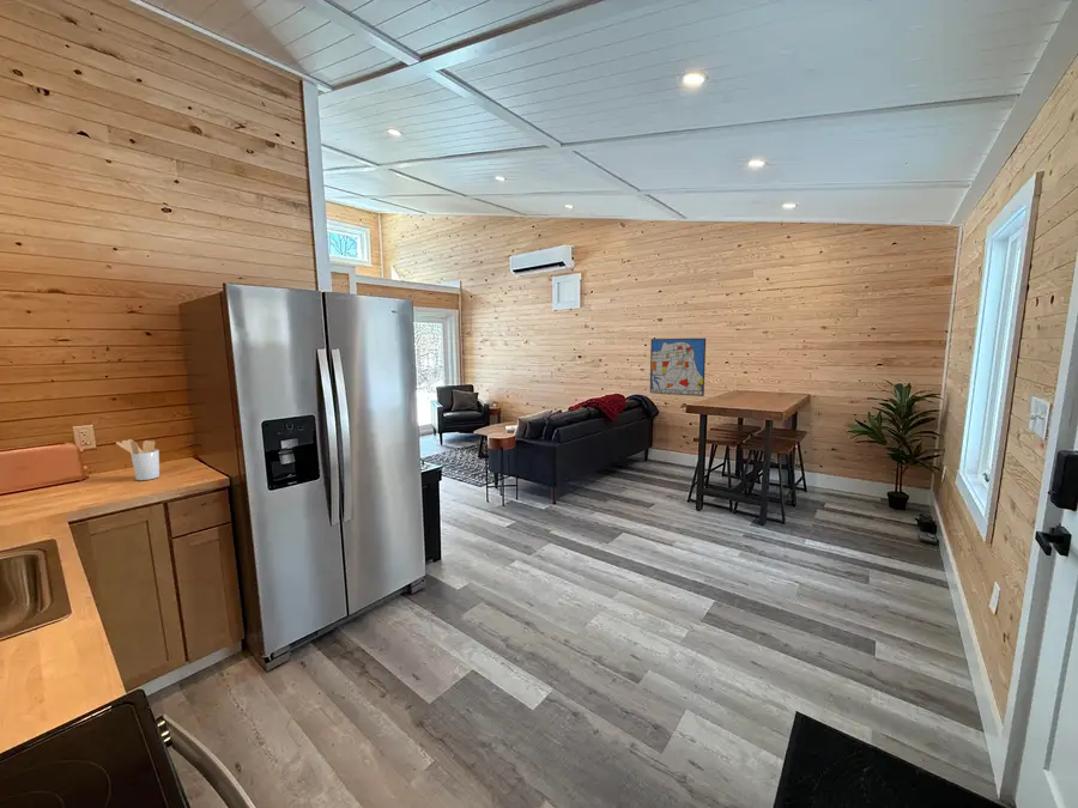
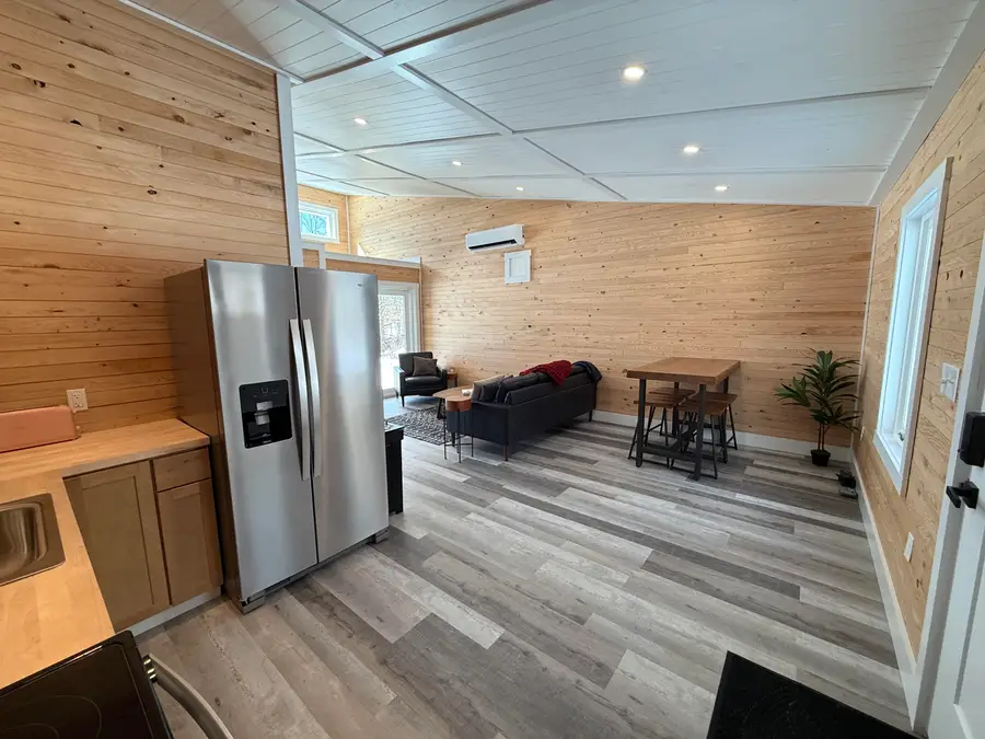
- wall art (676, 366)
- utensil holder (139, 457)
